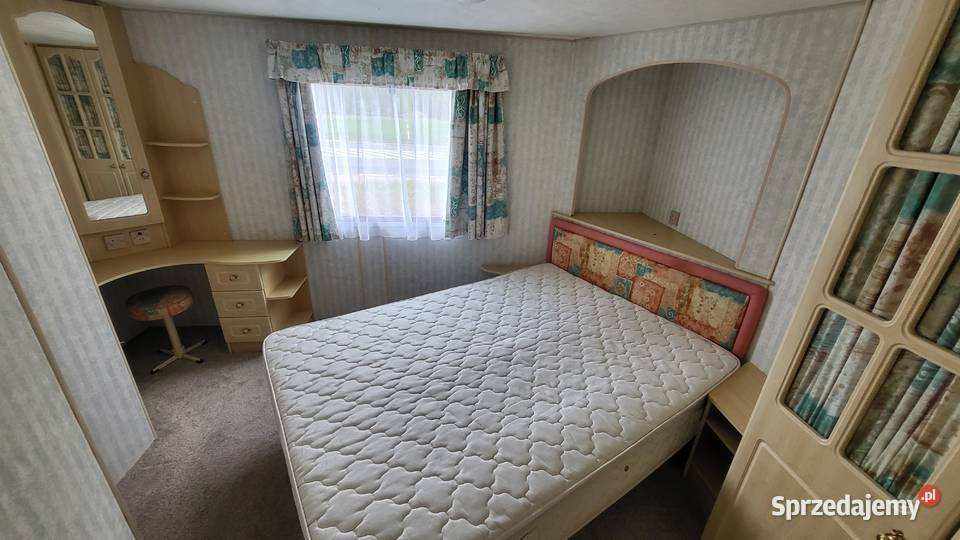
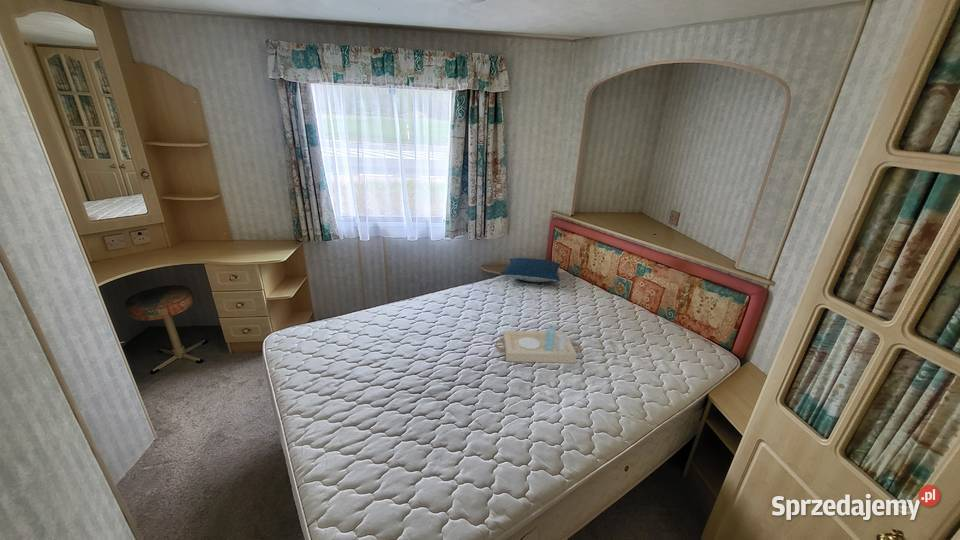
+ pillow (532, 269)
+ serving tray (538, 335)
